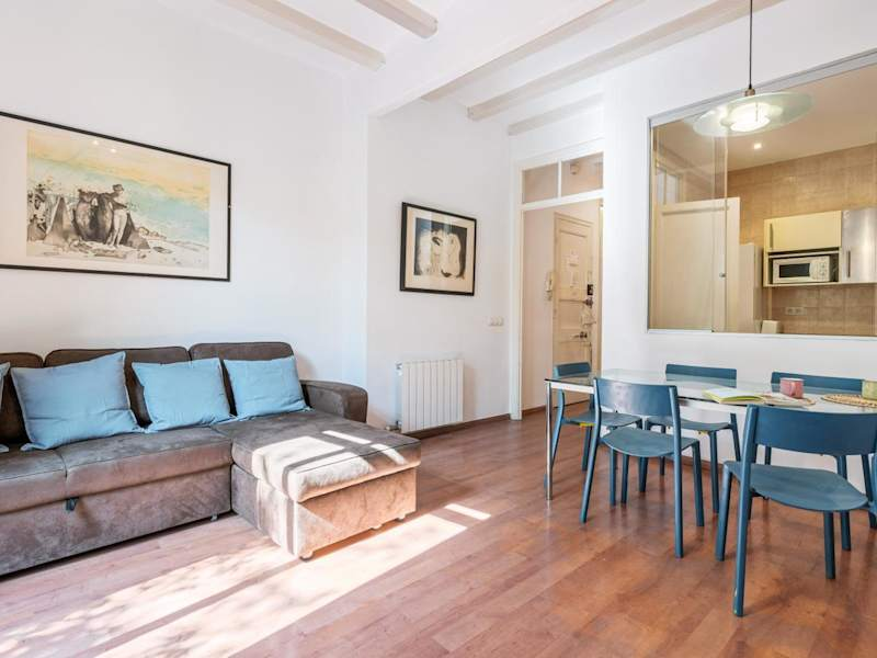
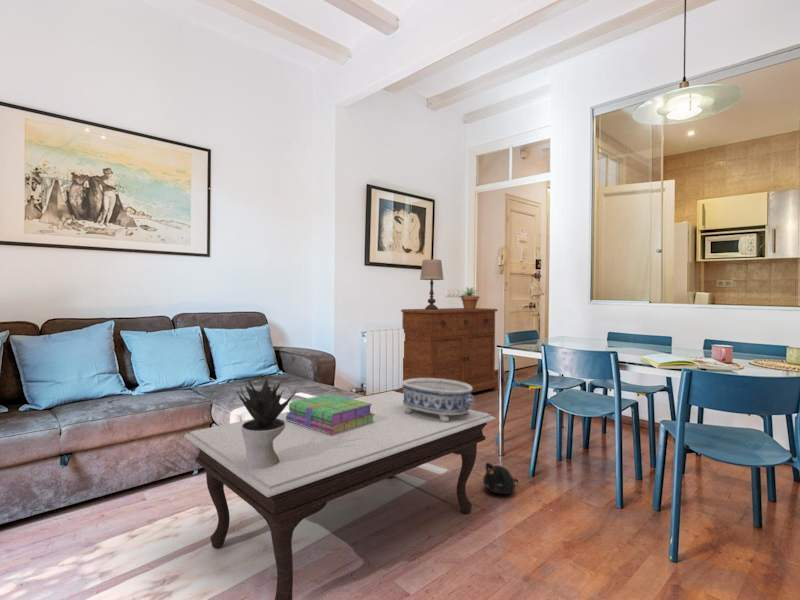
+ decorative bowl (436, 397)
+ potted plant (264, 417)
+ plush toy (503, 476)
+ table lamp (431, 284)
+ potted plant (470, 297)
+ coffee table (351, 475)
+ stack of books (330, 411)
+ sideboard (451, 351)
